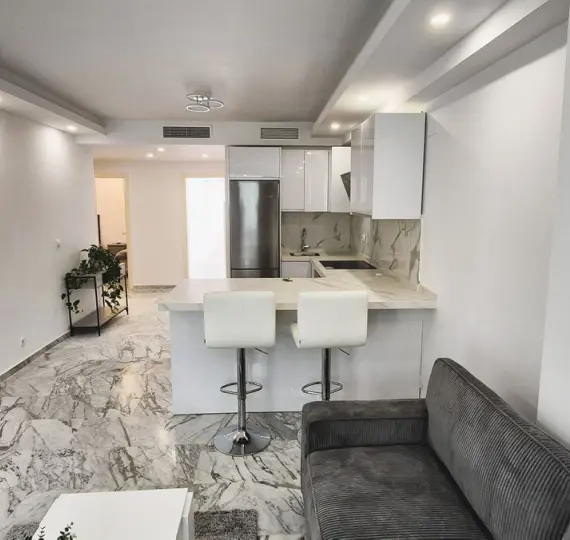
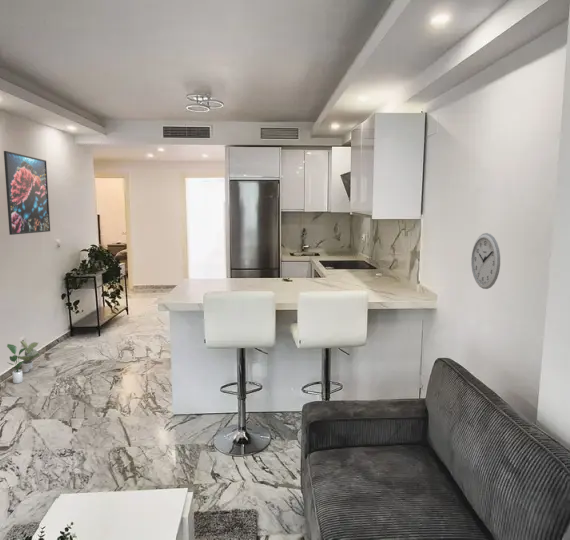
+ wall clock (484, 261)
+ potted plant (29, 356)
+ potted plant (15, 363)
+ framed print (29, 194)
